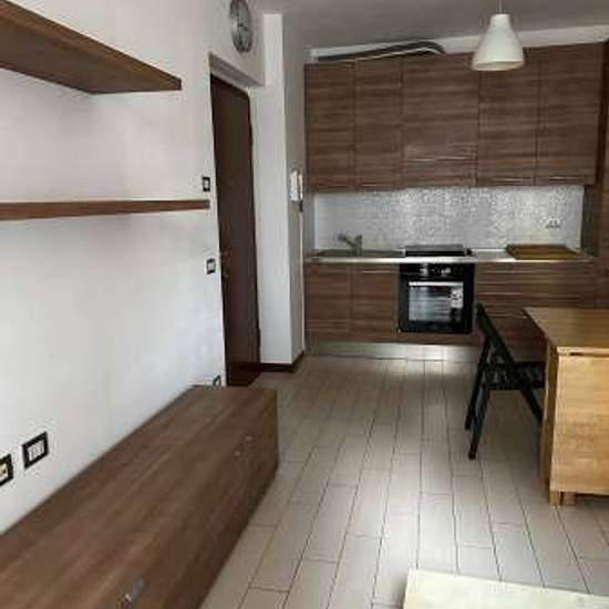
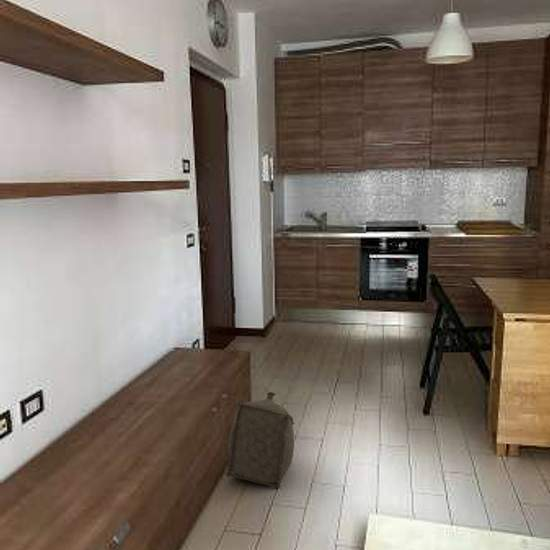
+ backpack (262, 432)
